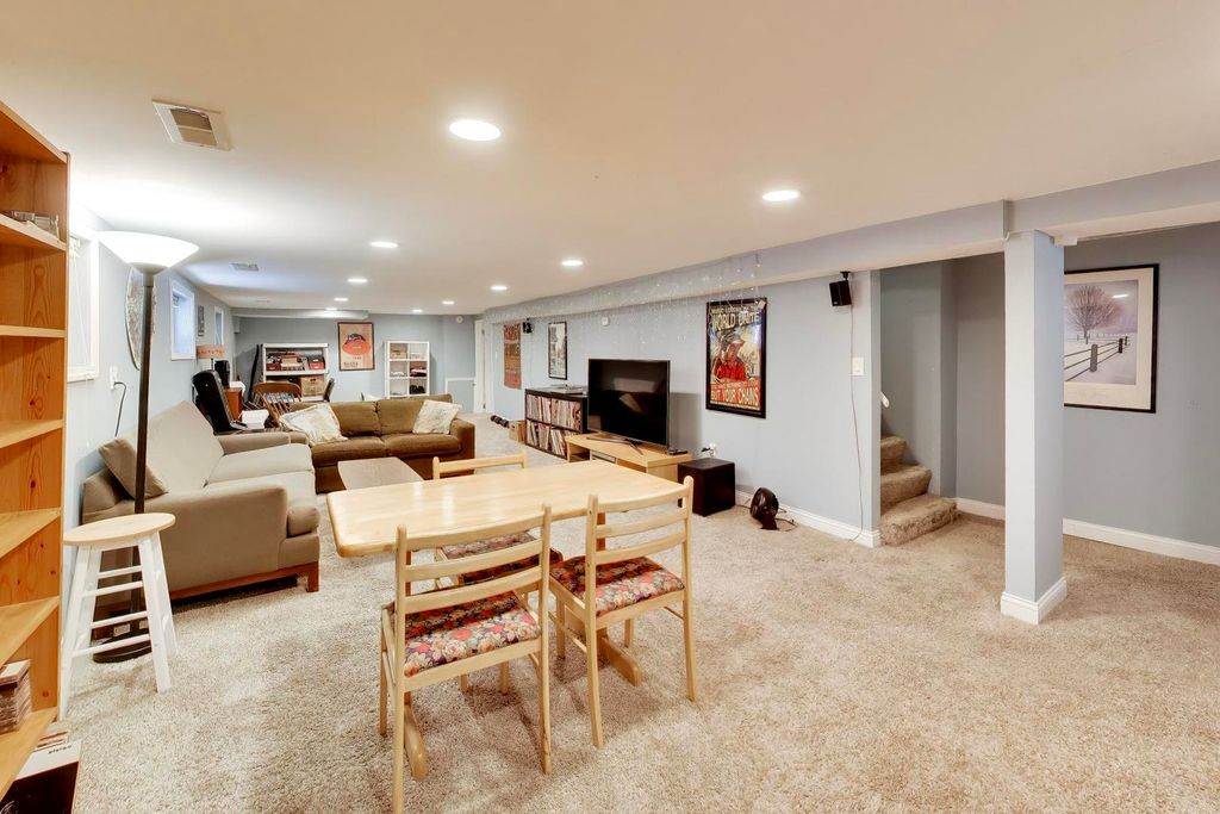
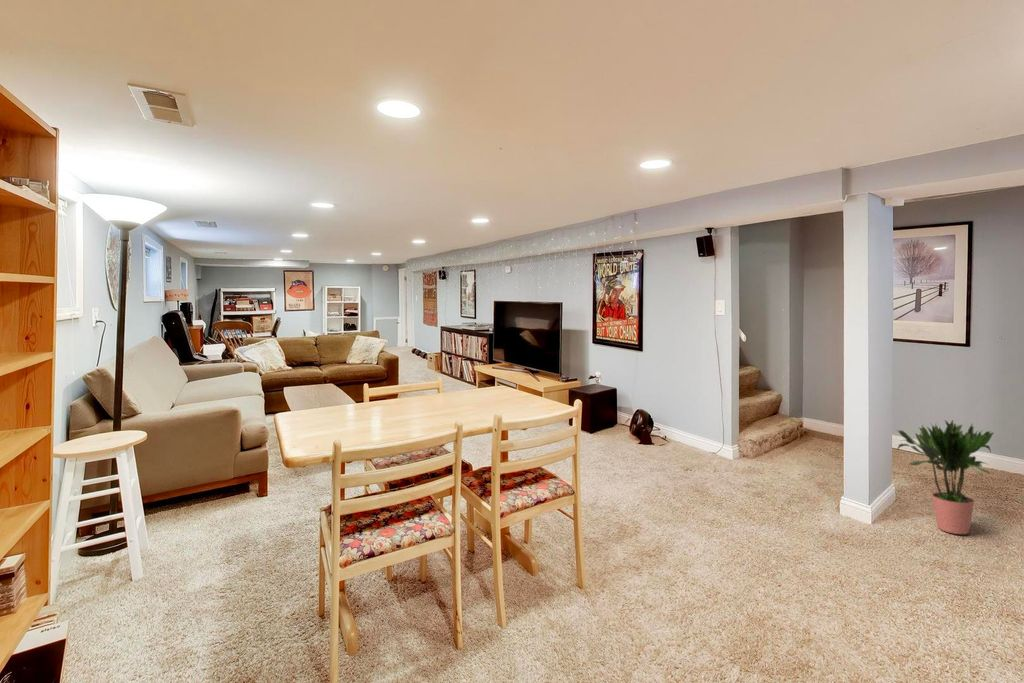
+ potted plant (943, 470)
